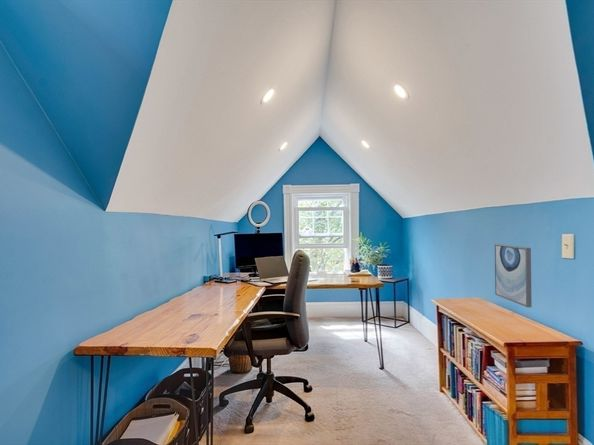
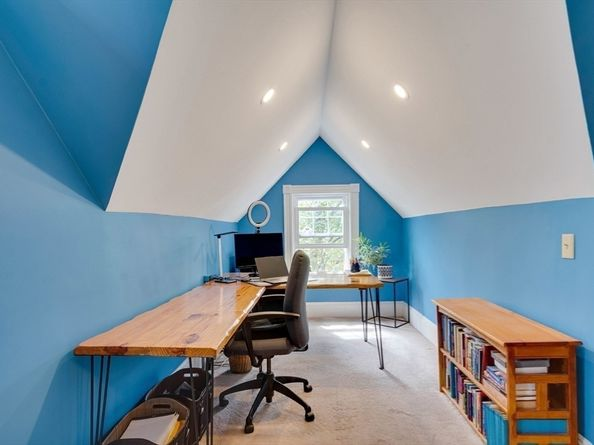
- wall art (511, 273)
